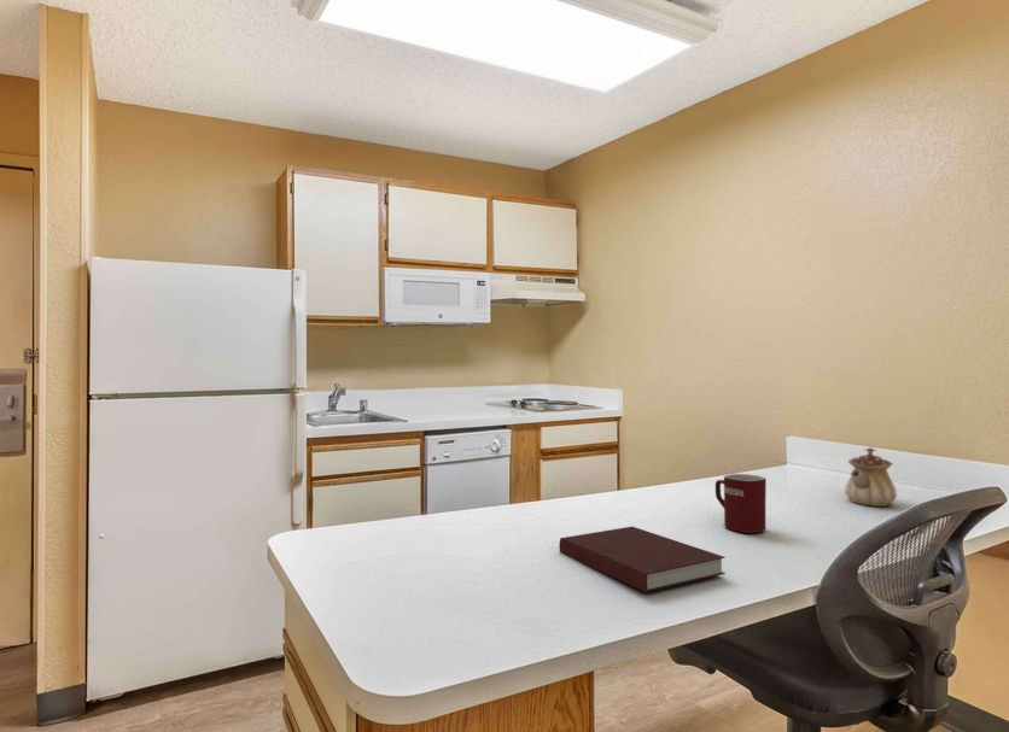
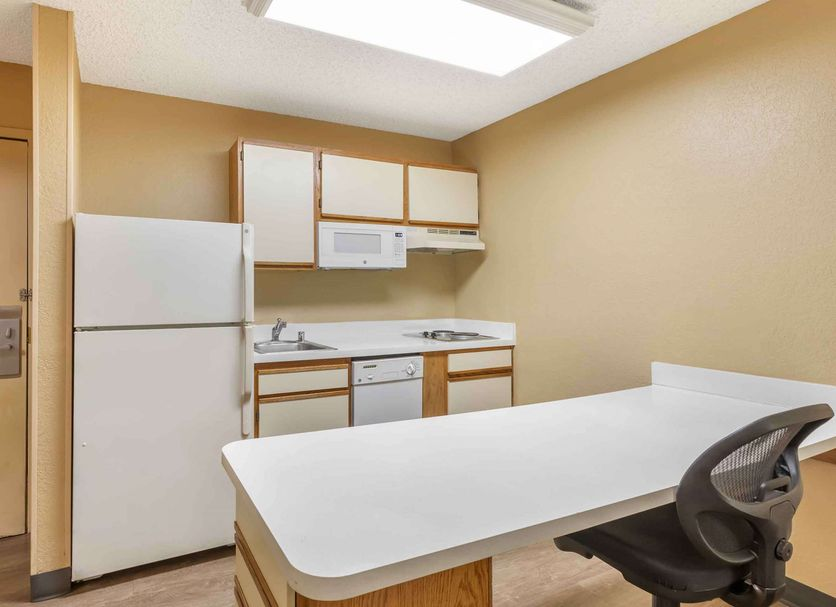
- teapot (871, 474)
- mug (737, 500)
- notebook (637, 555)
